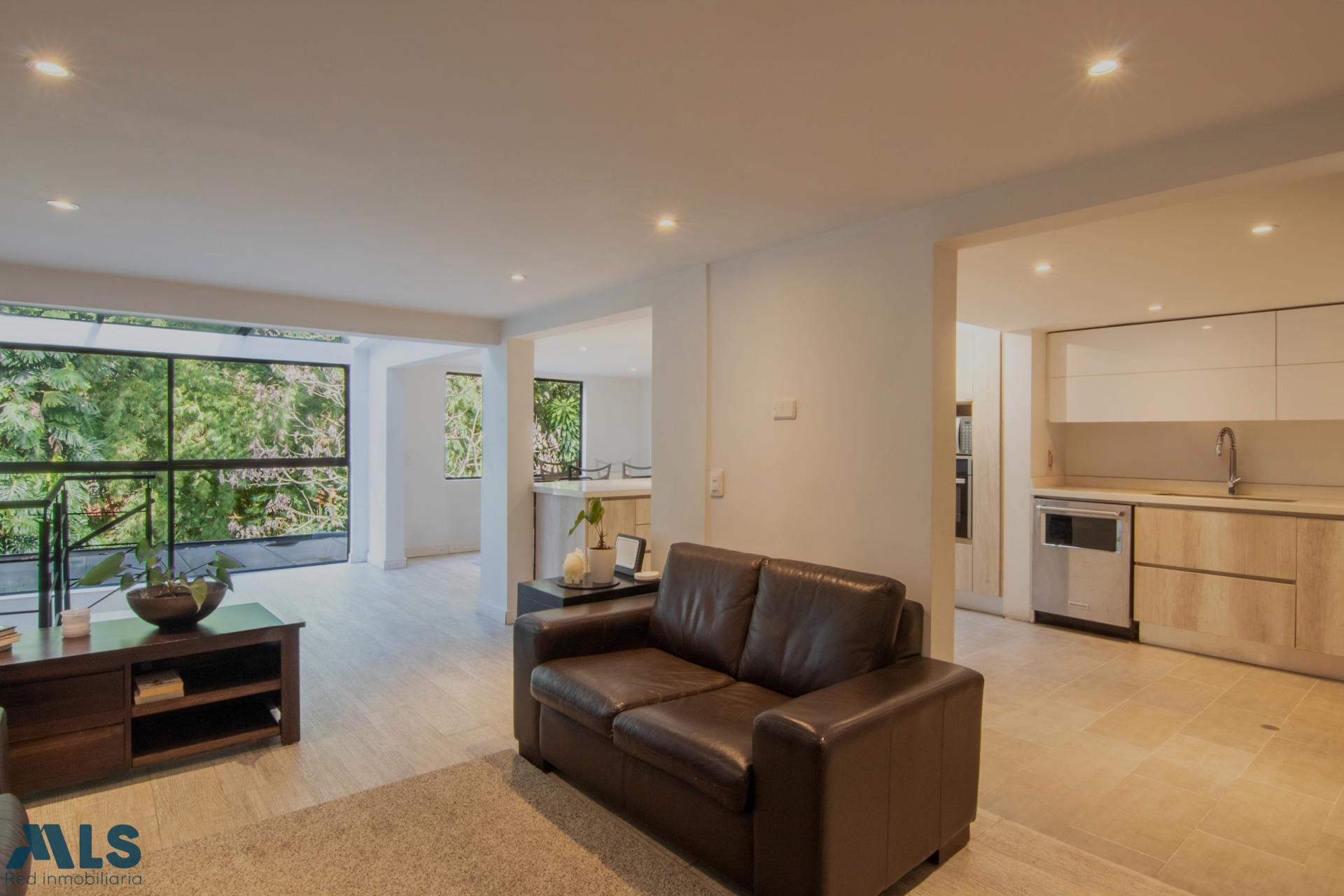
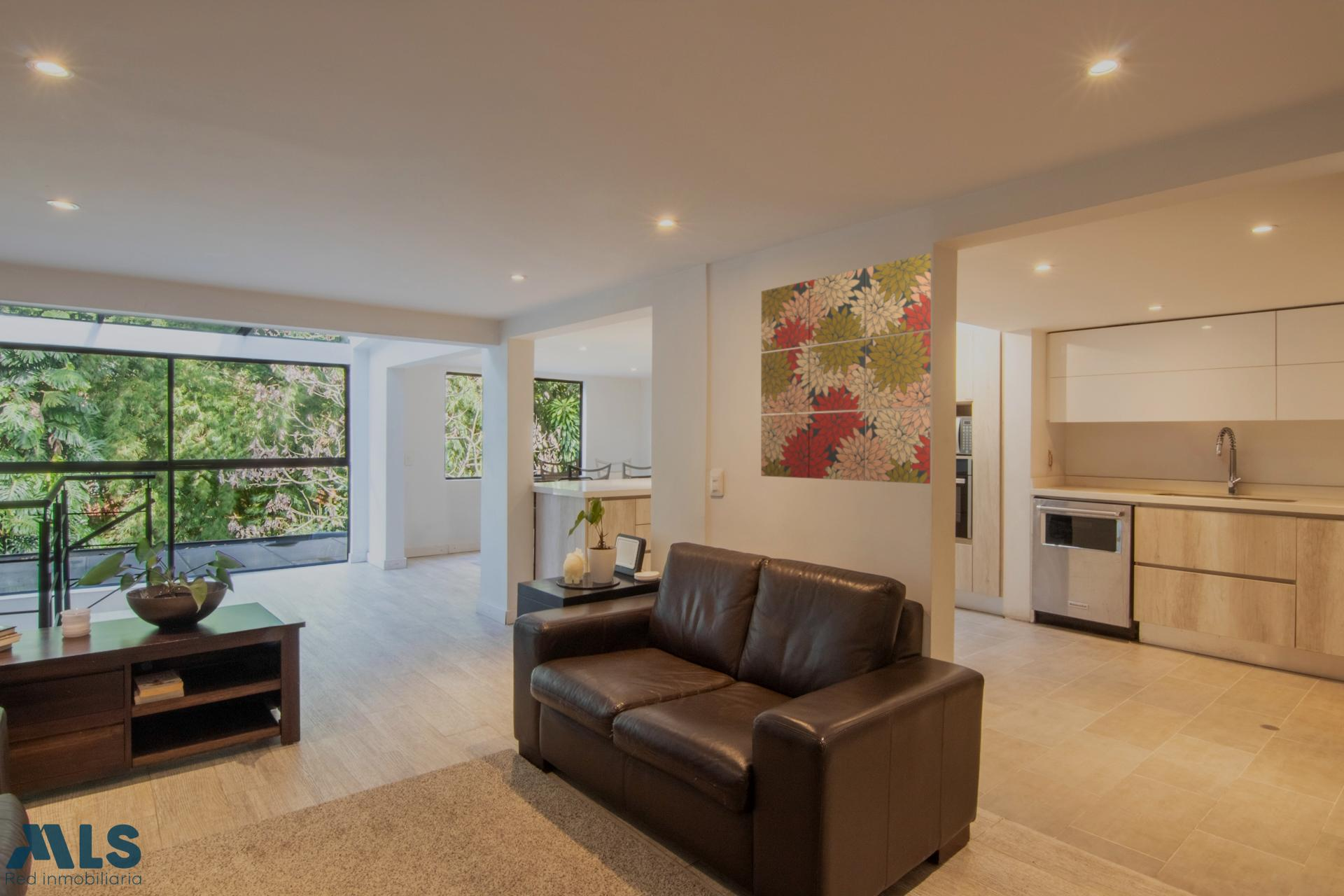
+ wall art (836, 377)
